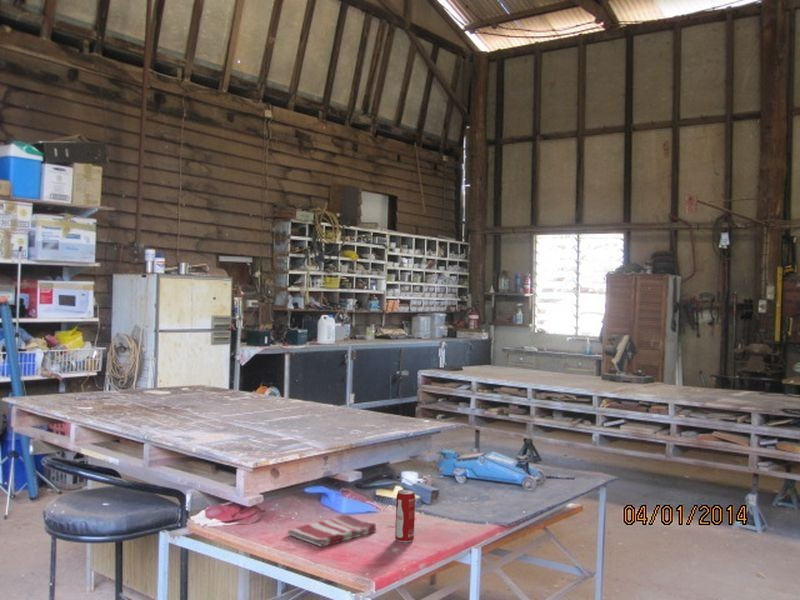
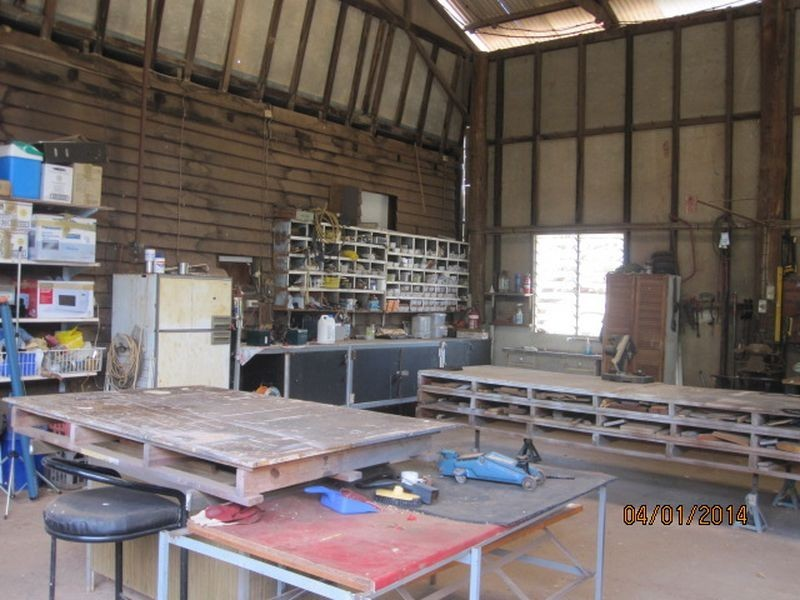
- beverage can (405, 515)
- dish towel (332, 528)
